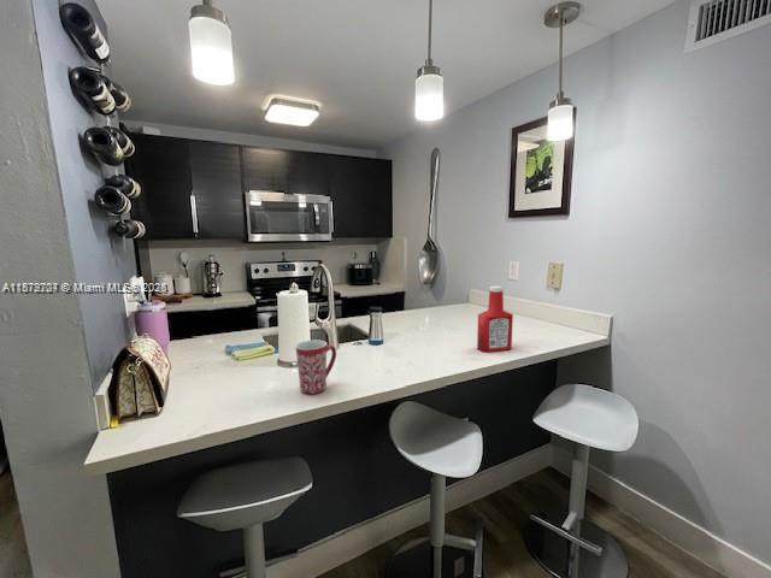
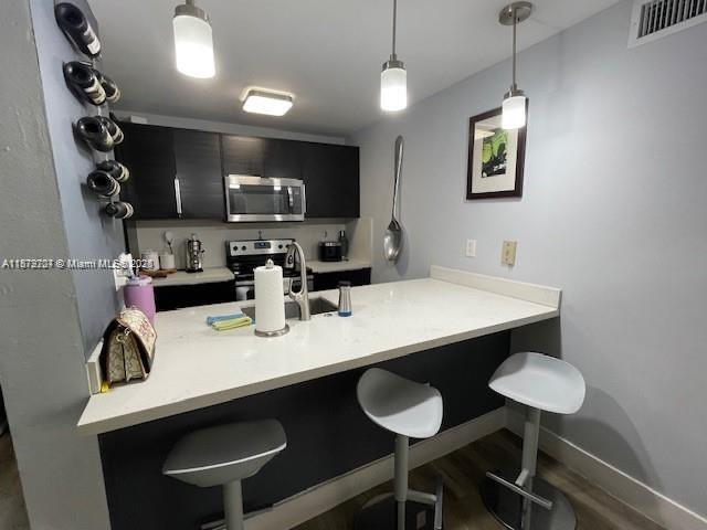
- soap bottle (495, 318)
- mug (317, 365)
